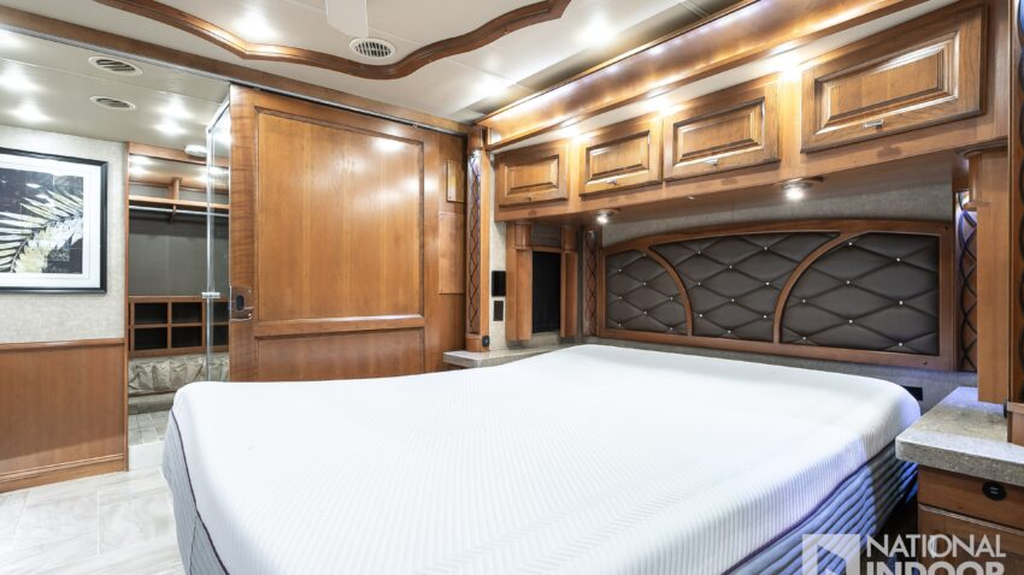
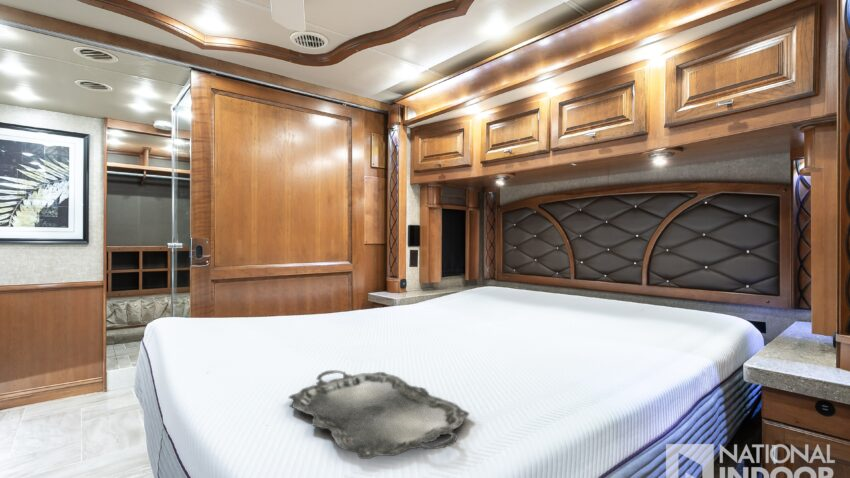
+ serving tray (374, 405)
